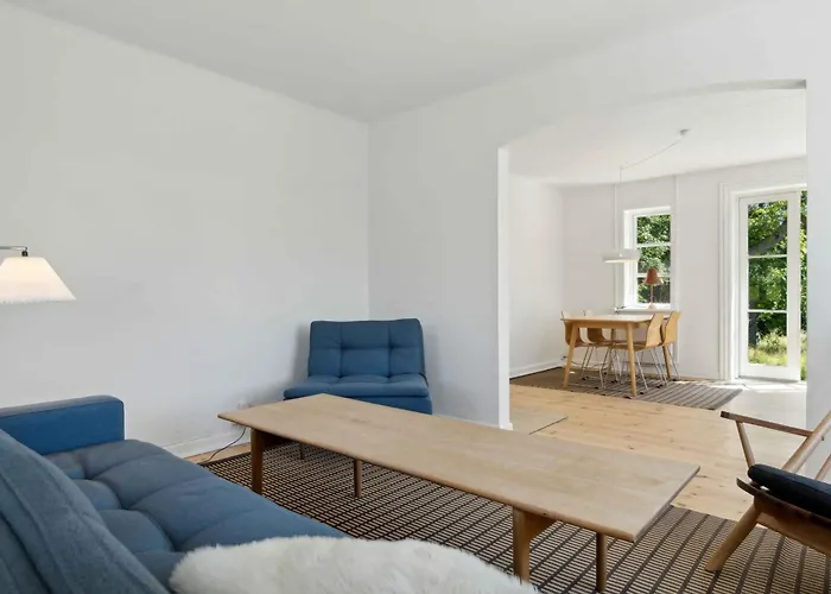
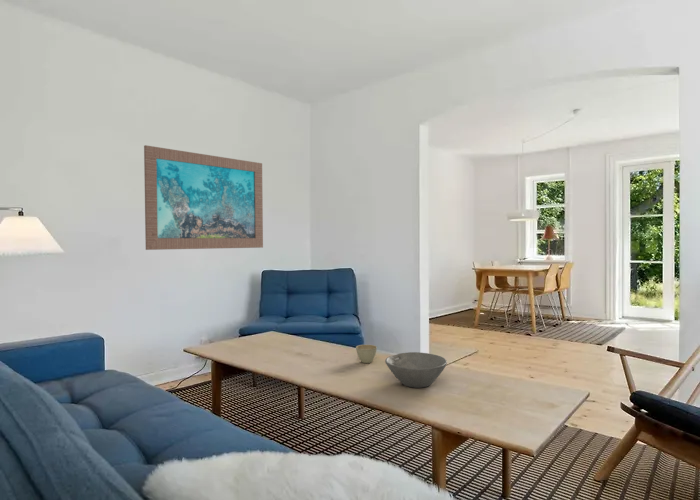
+ wall art (209, 202)
+ bowl (415, 371)
+ flower pot (366, 354)
